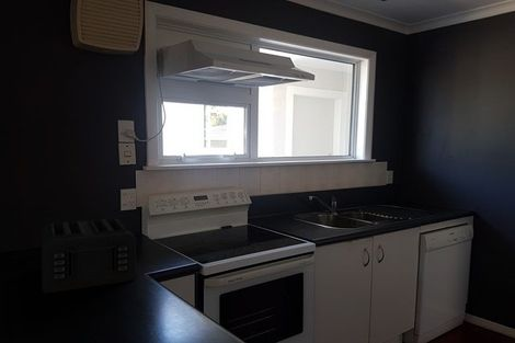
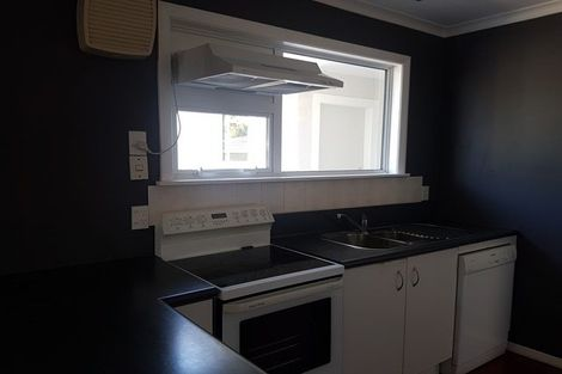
- toaster (88, 251)
